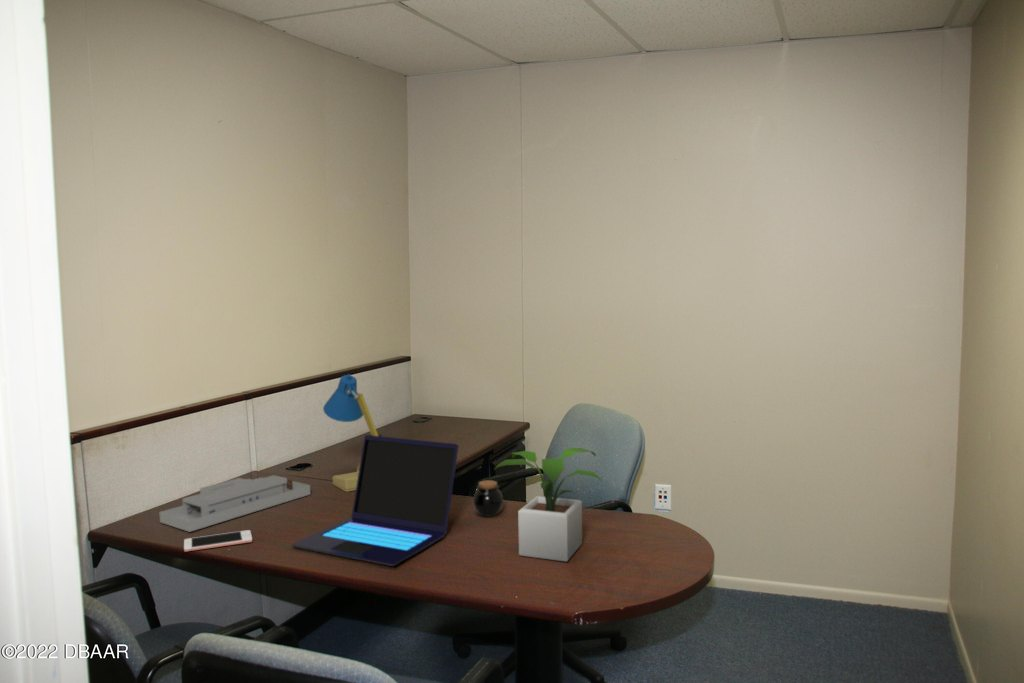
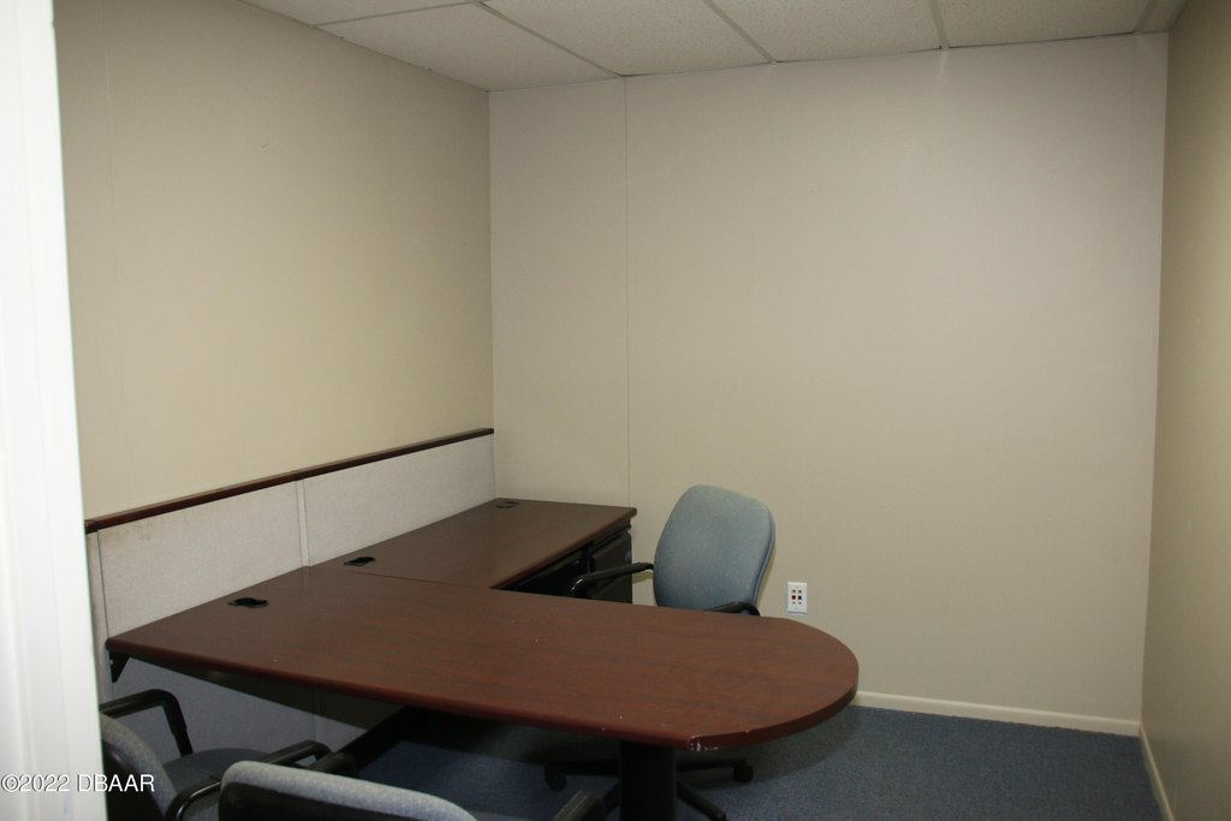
- jar (488, 498)
- potted plant (546, 501)
- desk lamp (355, 420)
- desk organizer (238, 495)
- laptop (378, 494)
- cell phone (218, 540)
